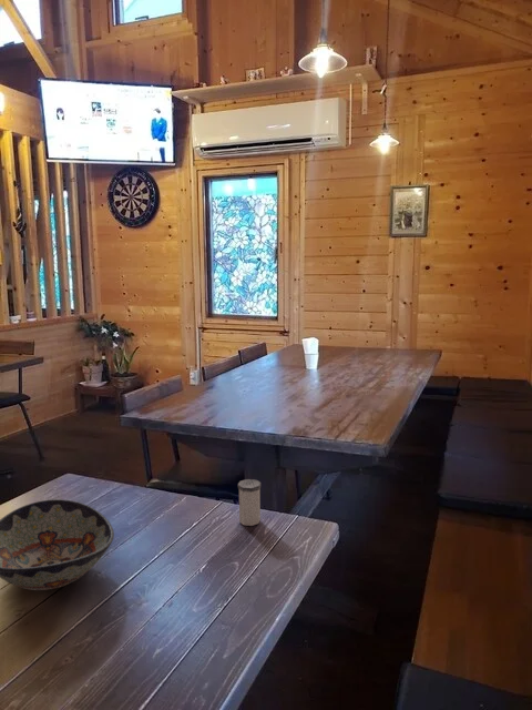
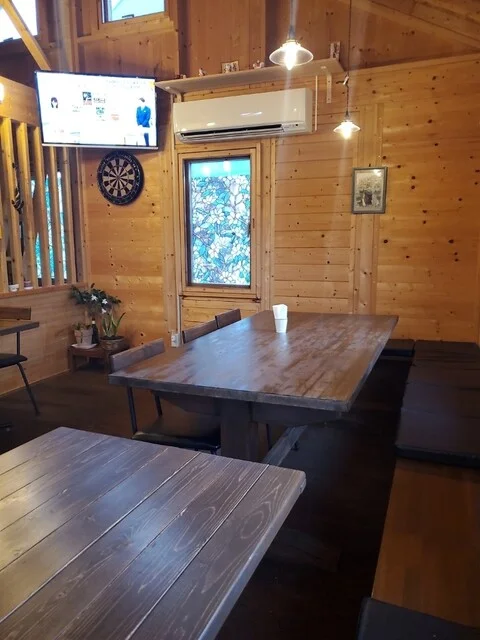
- decorative bowl (50, 551)
- salt shaker (249, 501)
